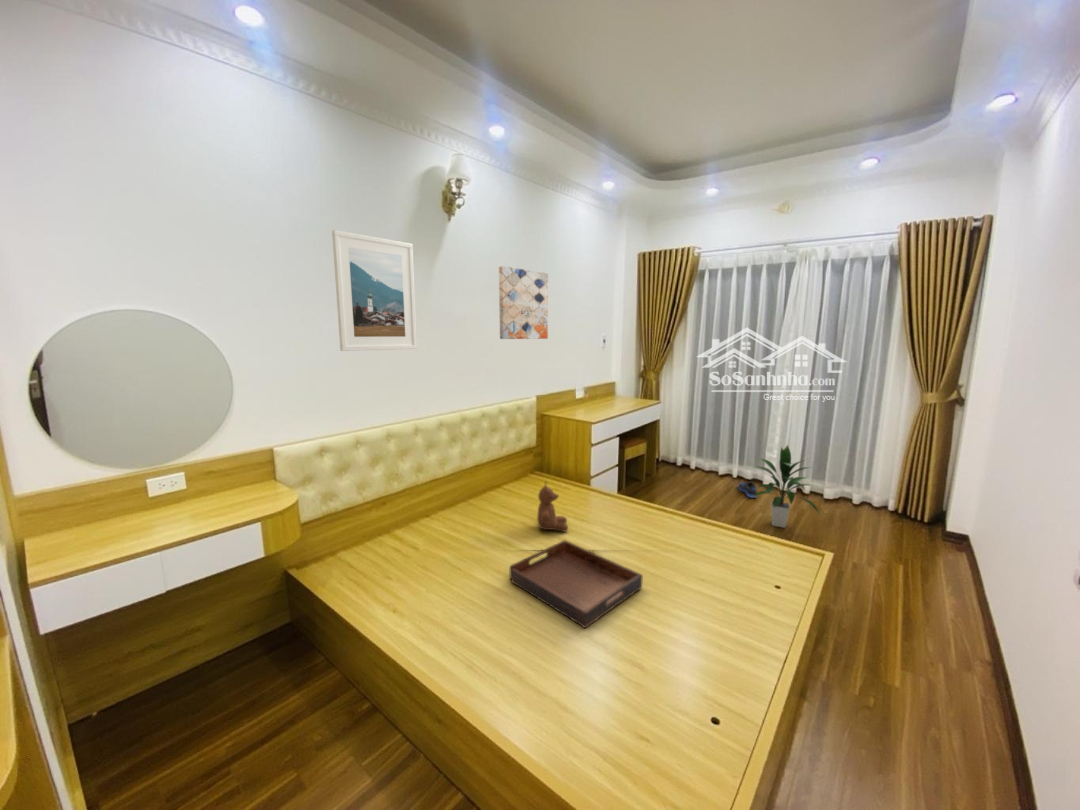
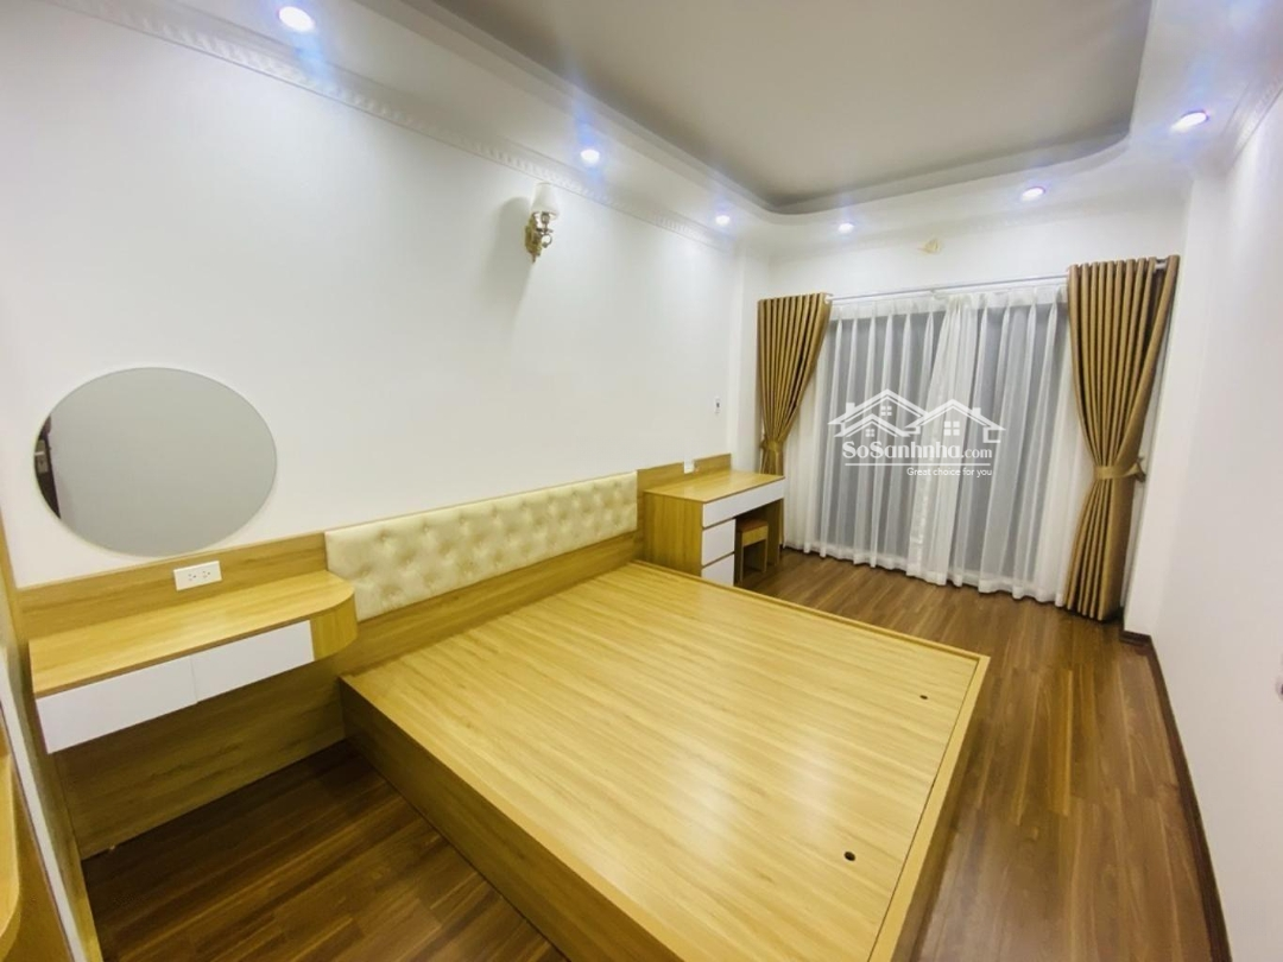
- sneaker (747, 486)
- wall art (524, 304)
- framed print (378, 294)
- indoor plant (784, 487)
- serving tray (573, 577)
- teddy bear (552, 505)
